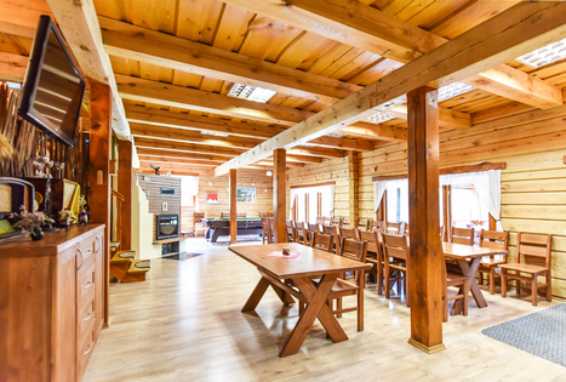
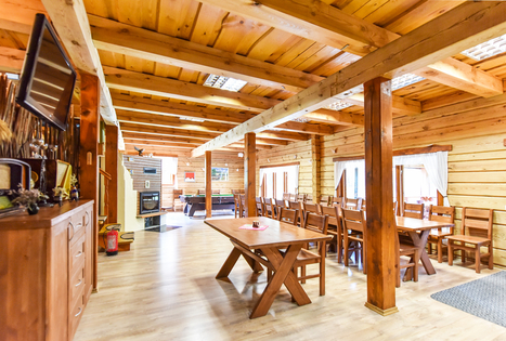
+ fire extinguisher (111, 239)
